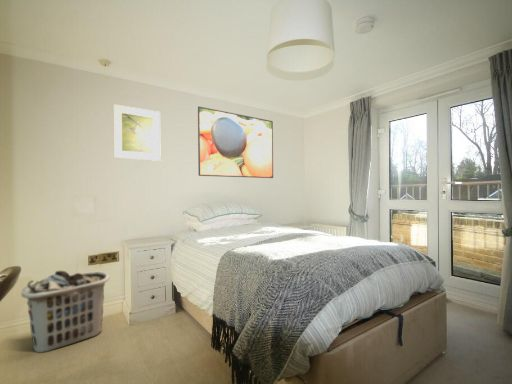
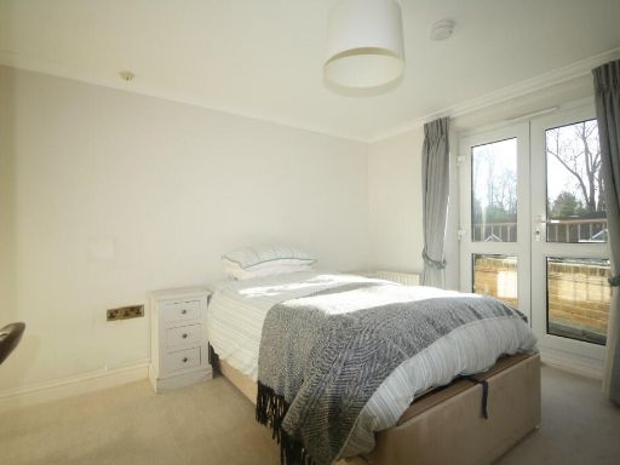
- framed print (137, 133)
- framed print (239, 145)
- clothes hamper (69, 303)
